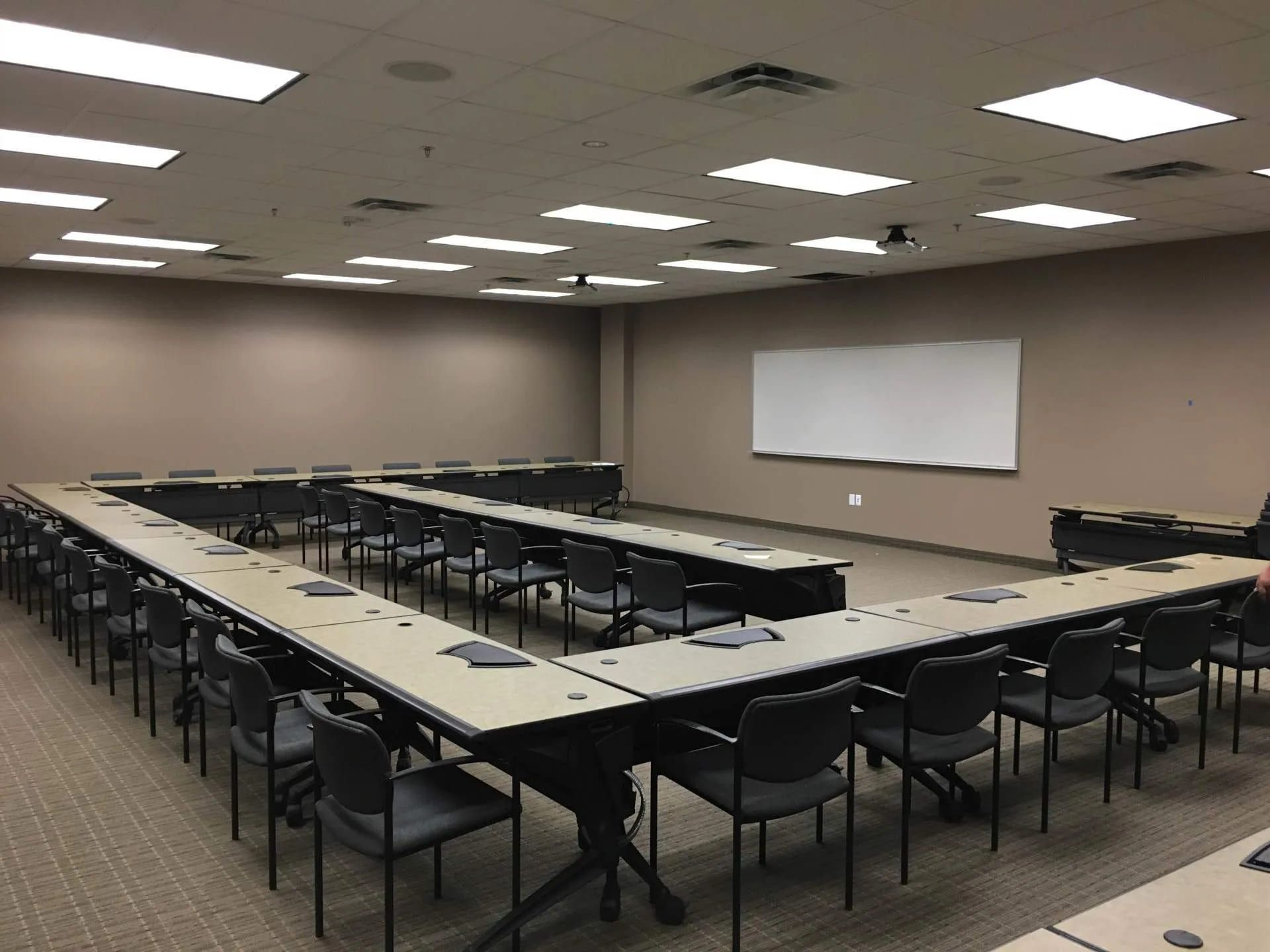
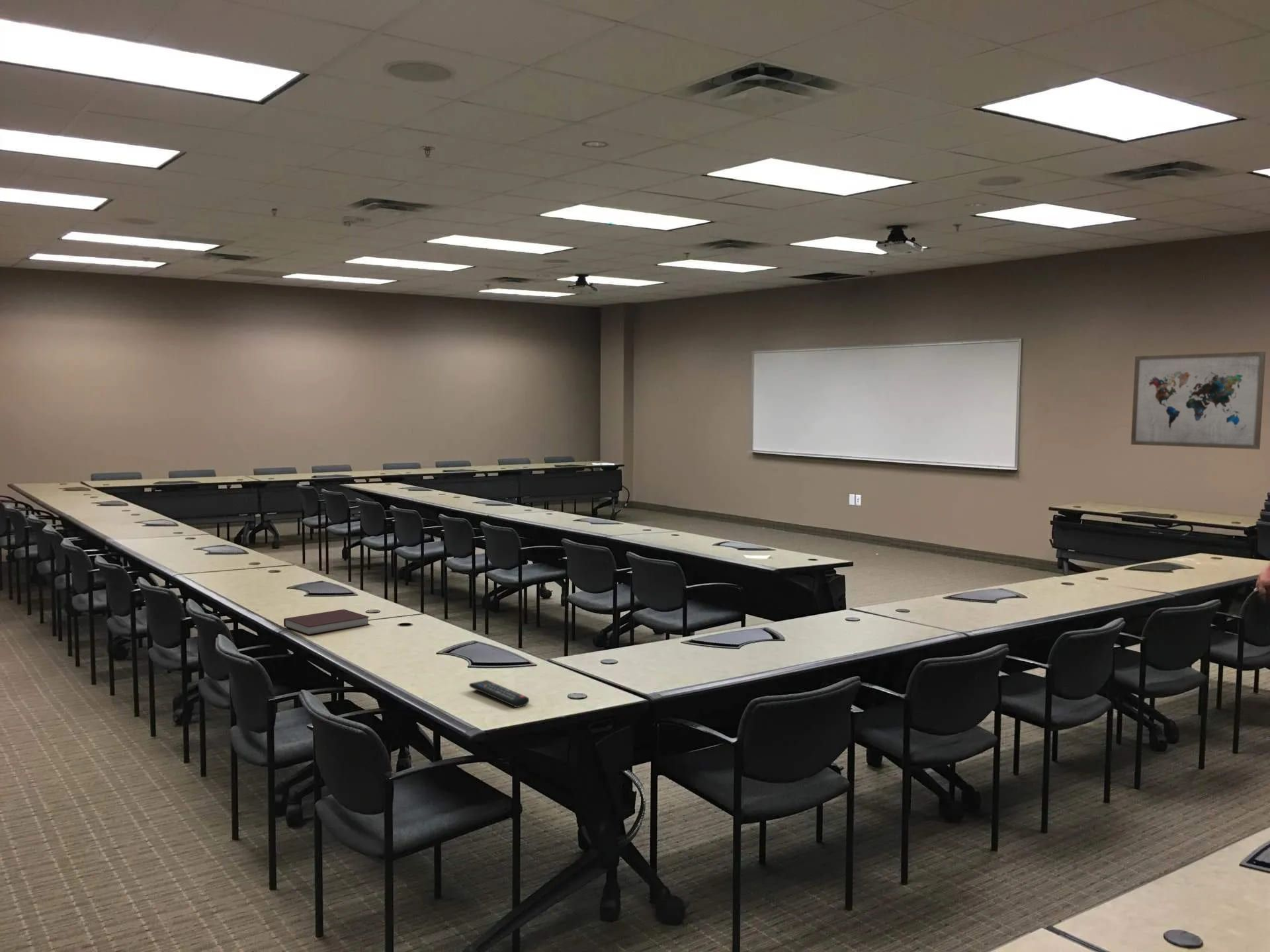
+ notebook (327, 621)
+ wall art (1195, 400)
+ remote control (498, 693)
